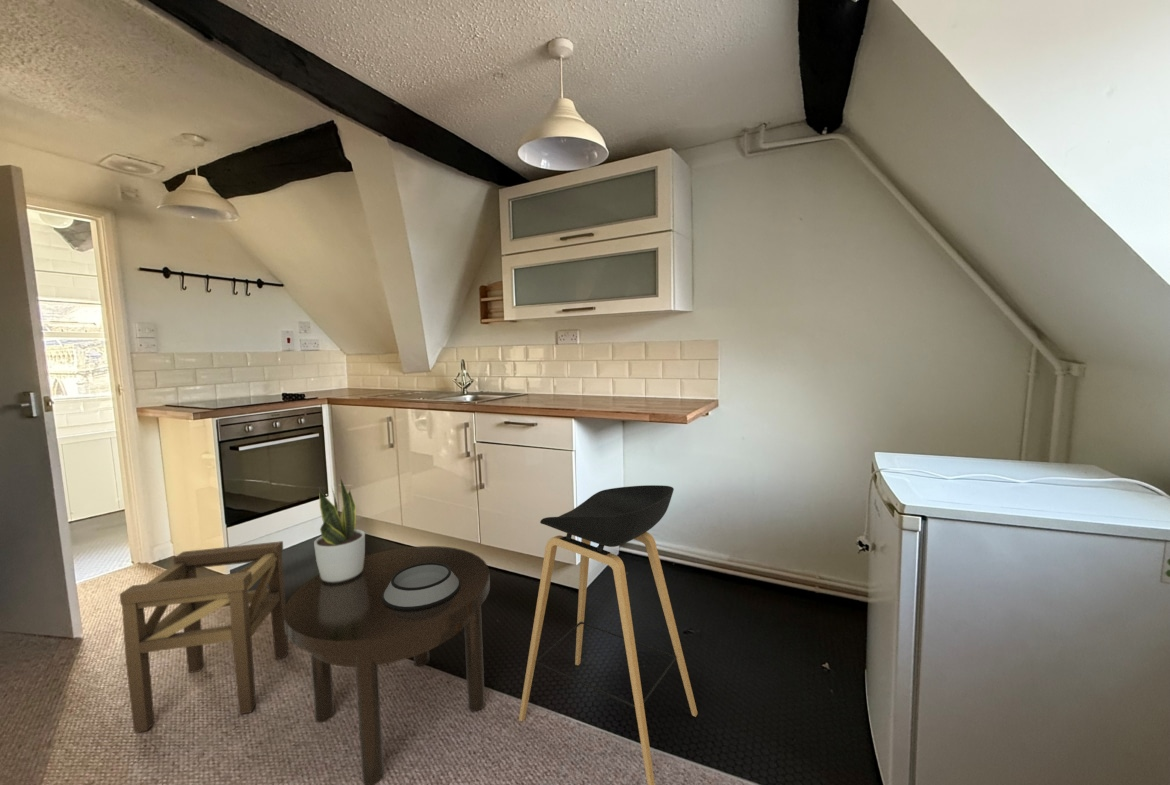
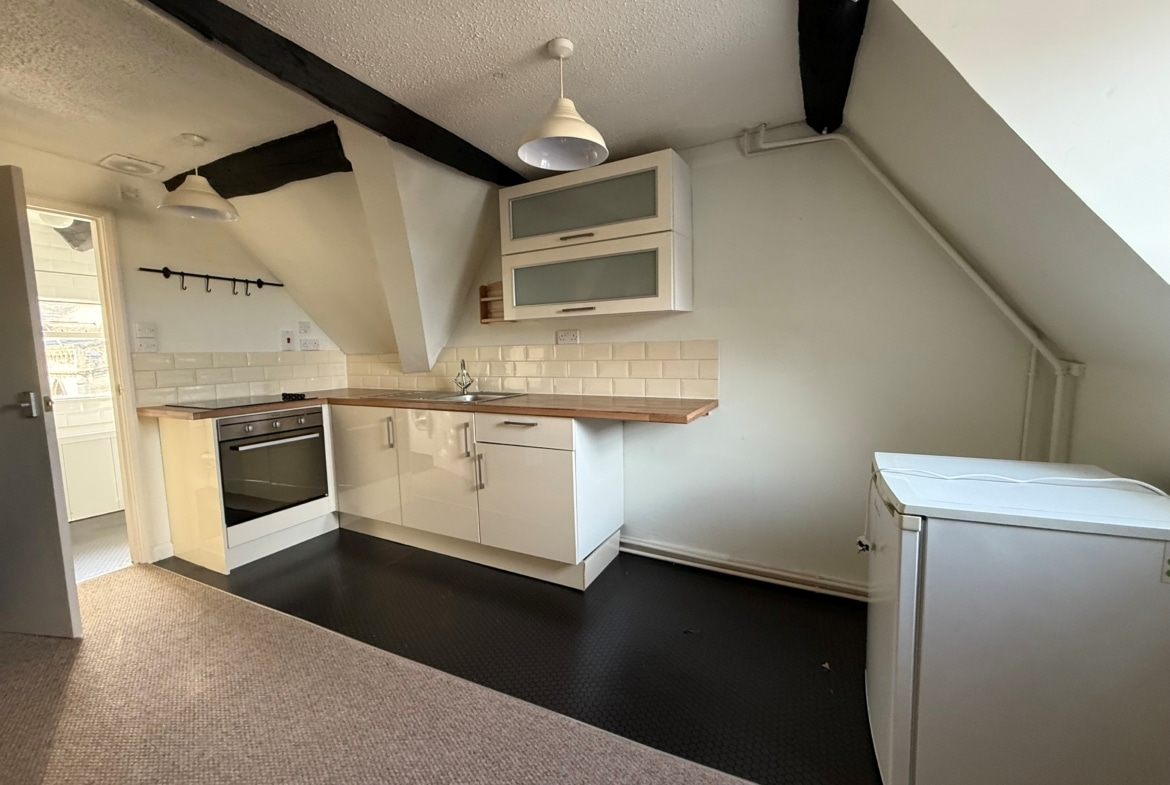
- stool (216, 627)
- potted plant (339, 523)
- stool (618, 603)
- side table (398, 647)
- bowl (421, 581)
